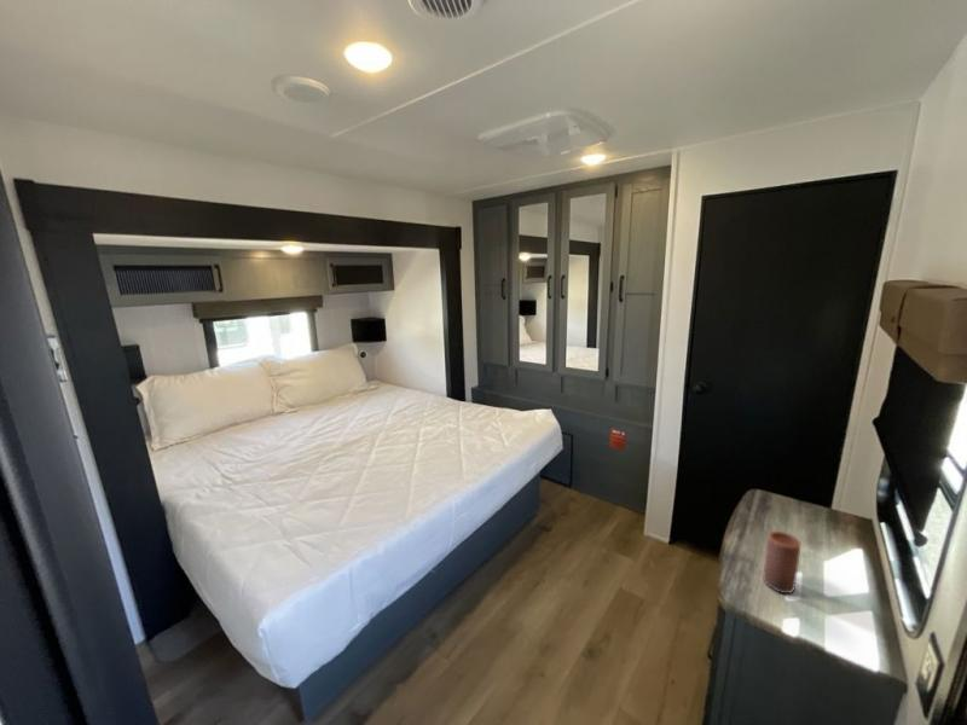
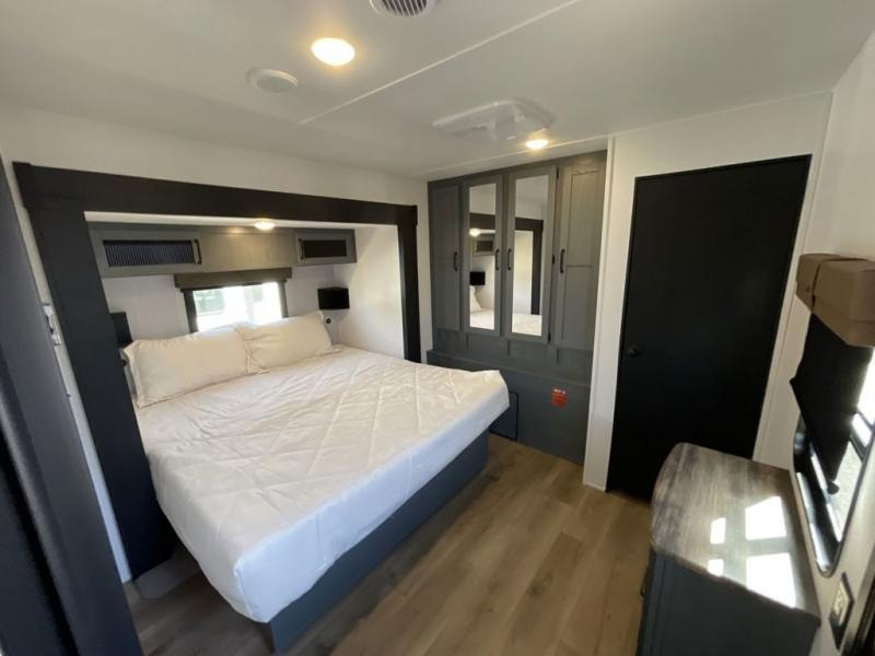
- candle (781, 561)
